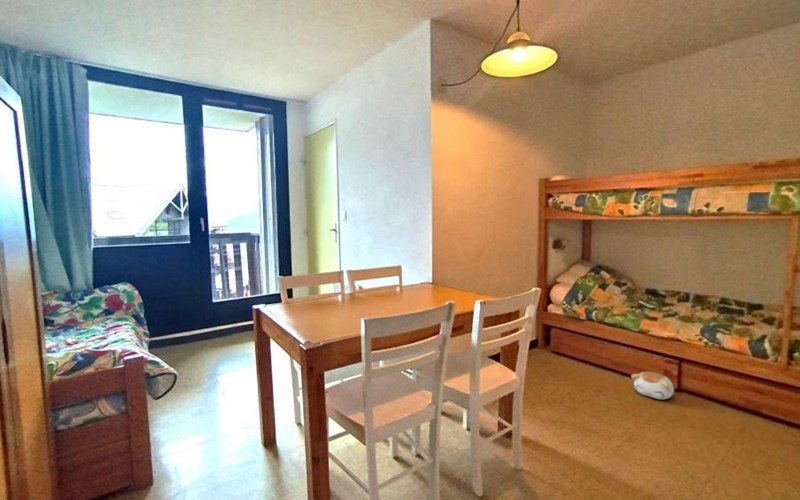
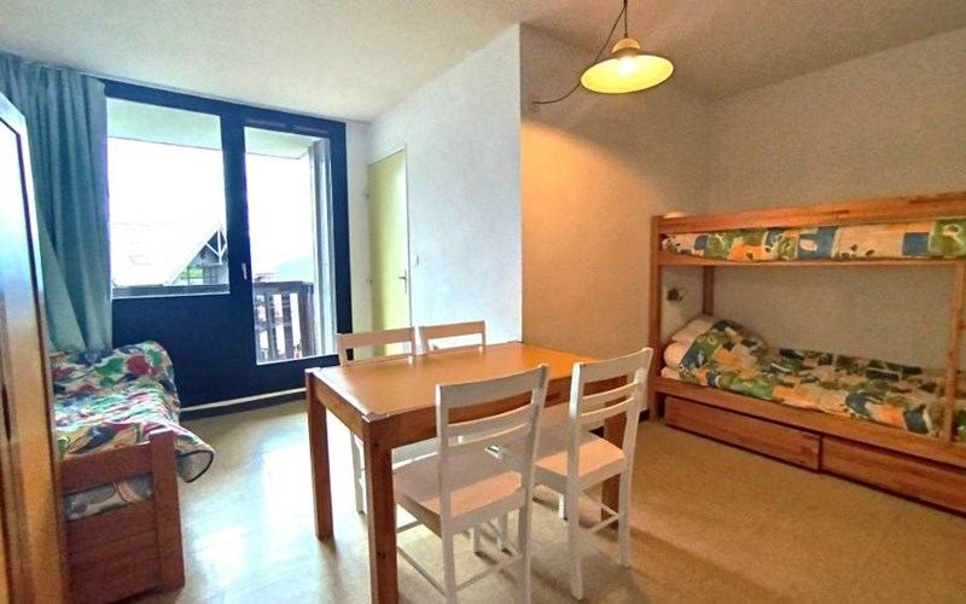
- plush toy (655, 382)
